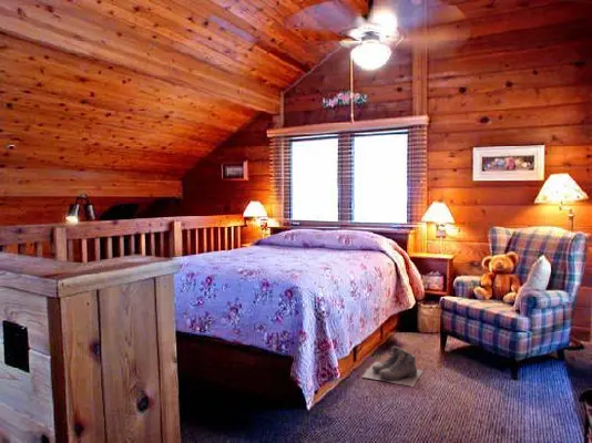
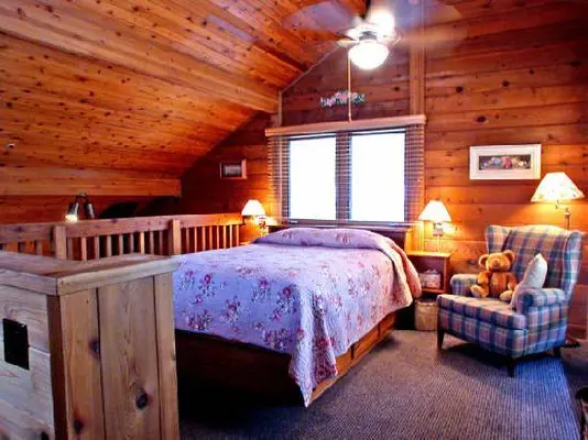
- boots (392, 360)
